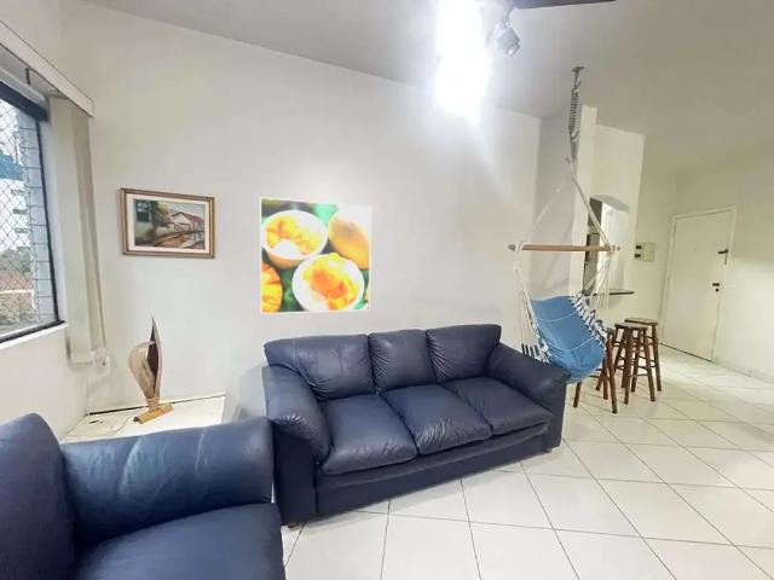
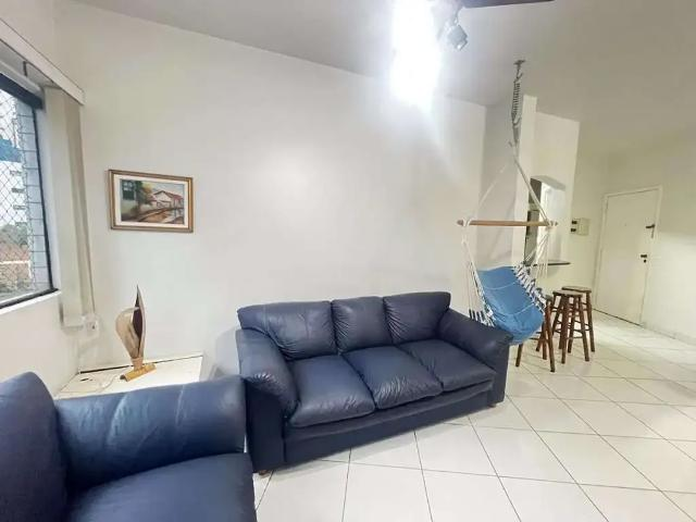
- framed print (318, 257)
